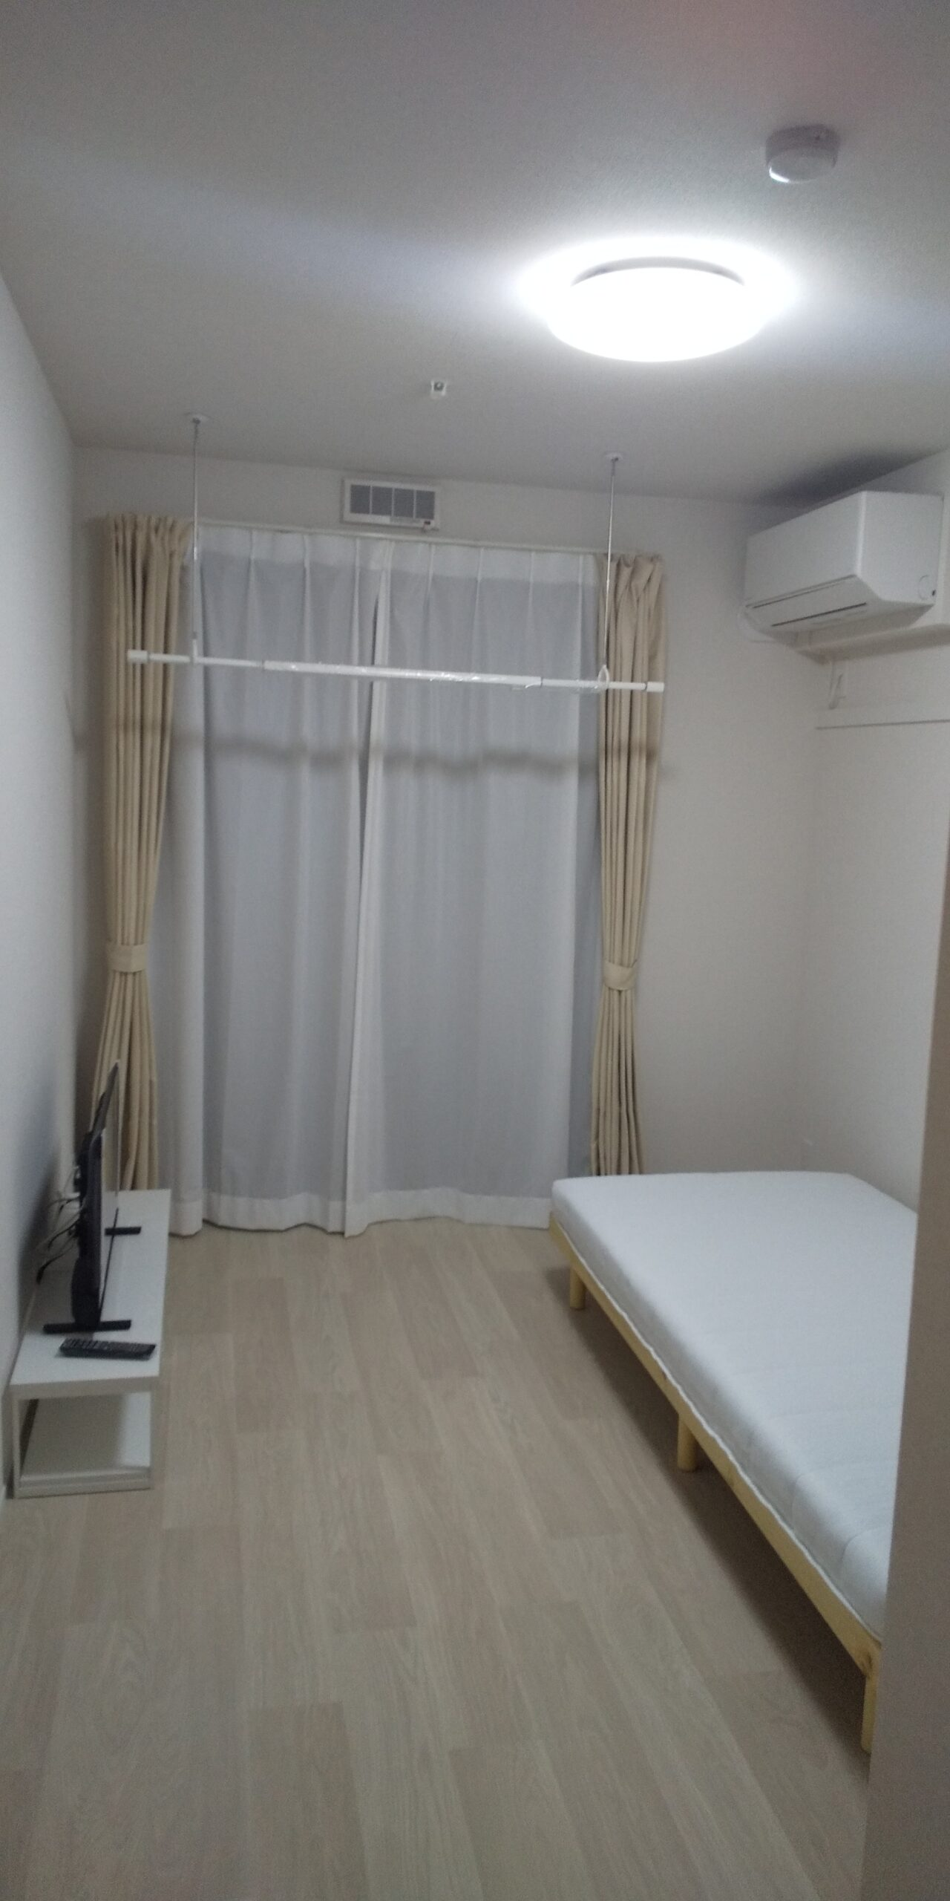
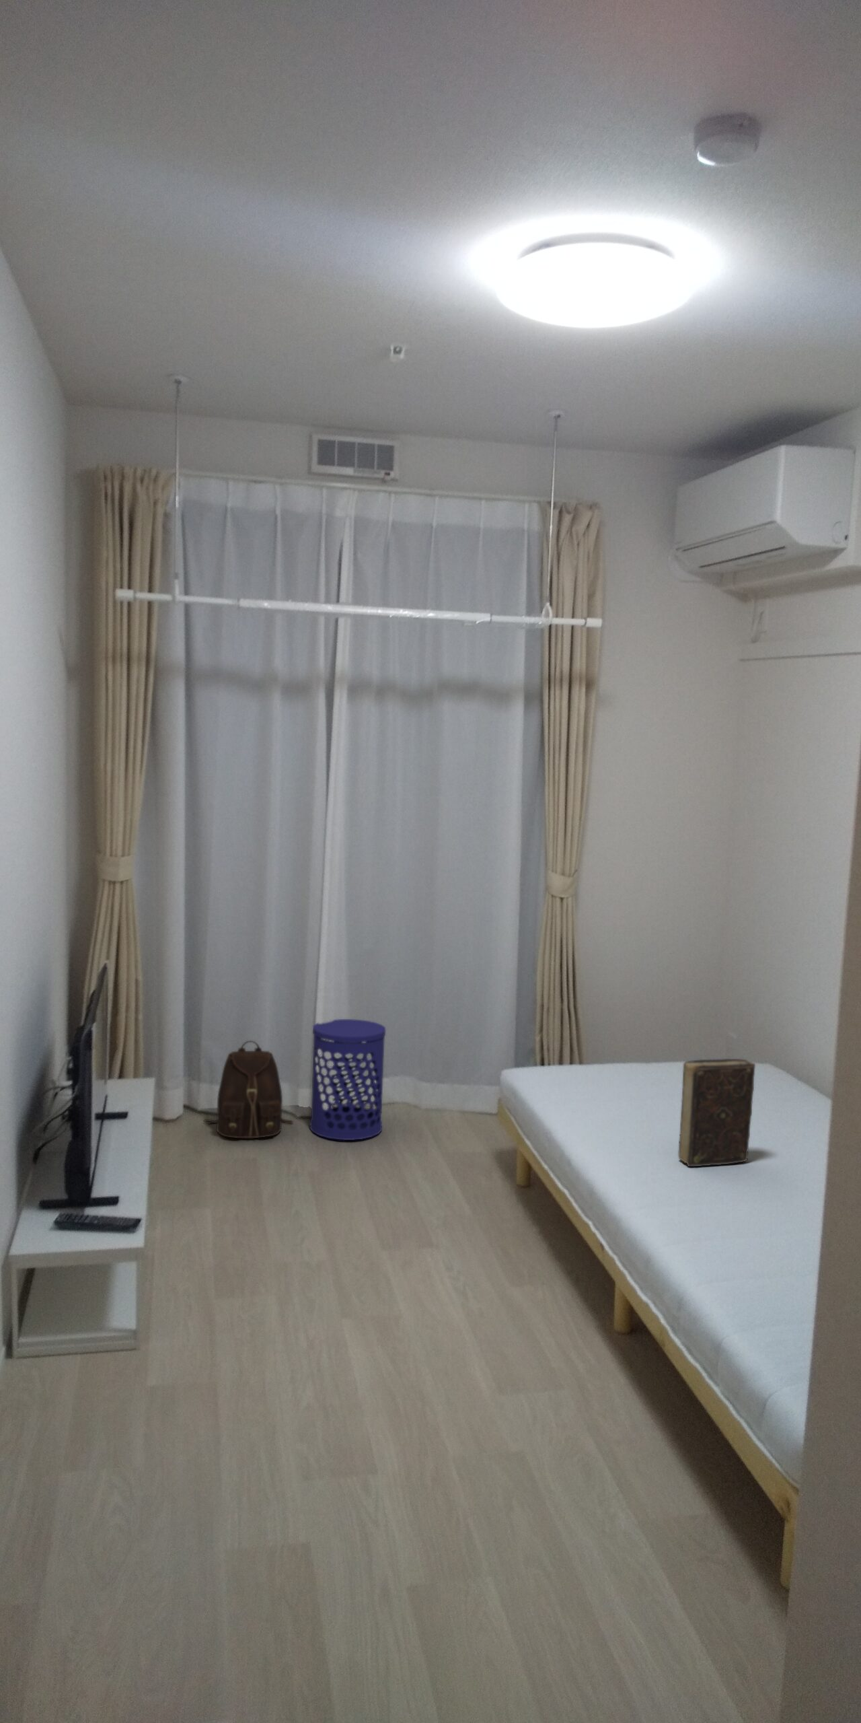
+ book (717, 1112)
+ backpack (250, 1087)
+ waste bin (347, 1078)
